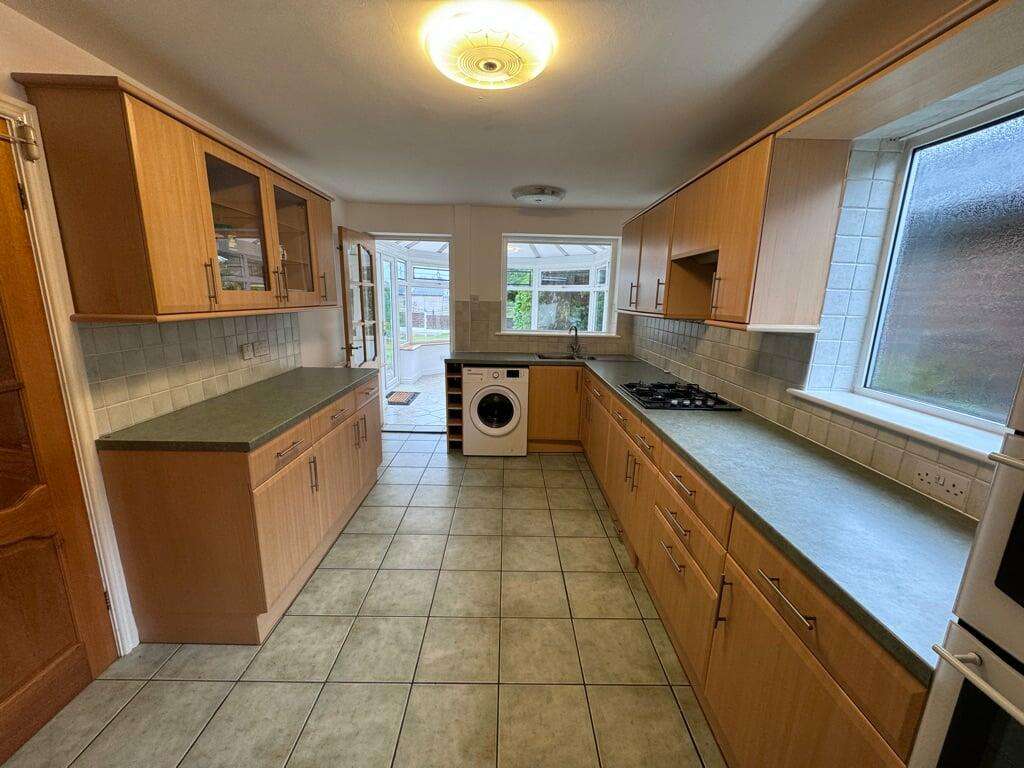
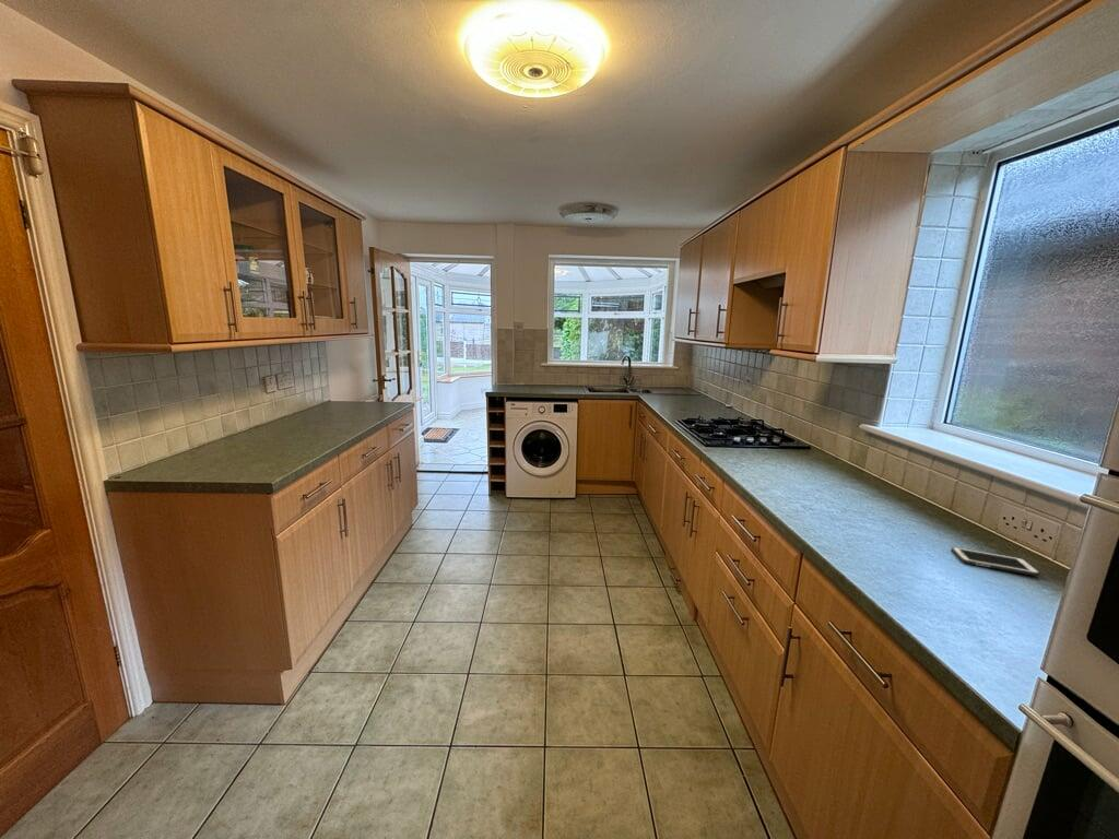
+ cell phone (993, 560)
